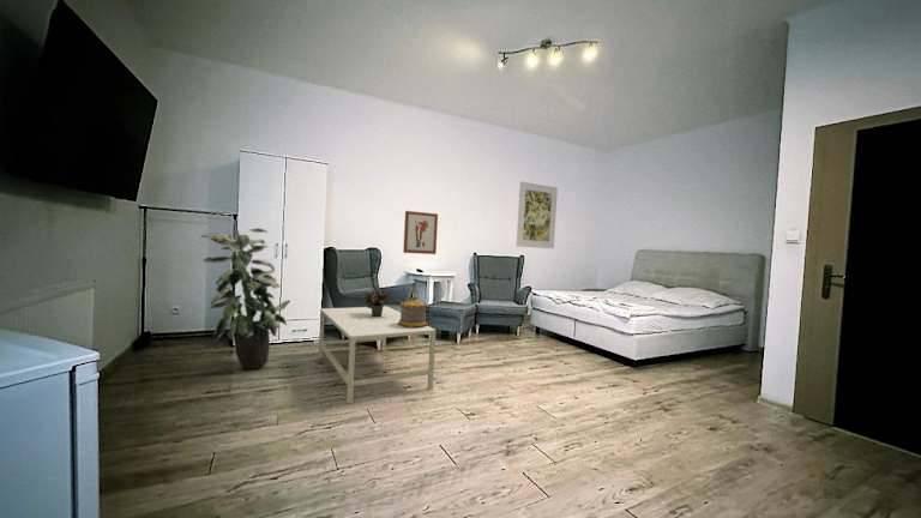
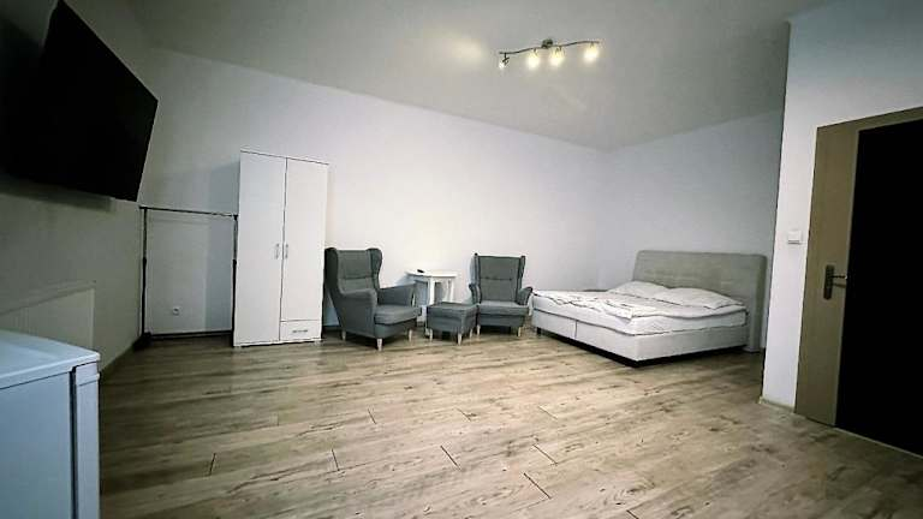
- coffee table (371, 341)
- wall art (421, 233)
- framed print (537, 216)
- potted plant (377, 303)
- indoor plant (247, 297)
- decorative container (413, 309)
